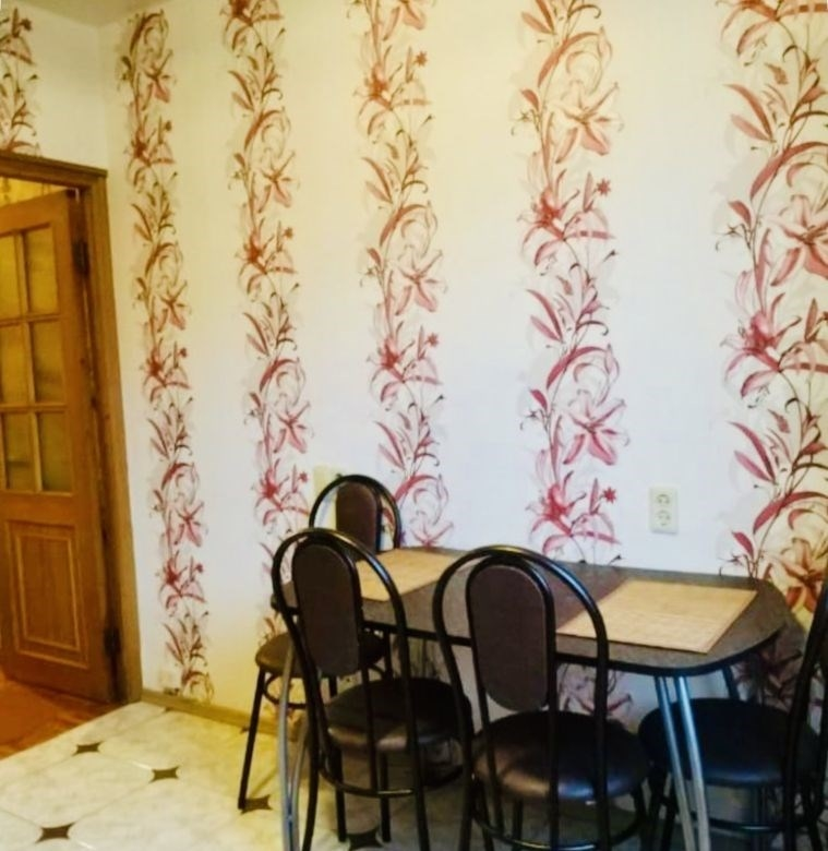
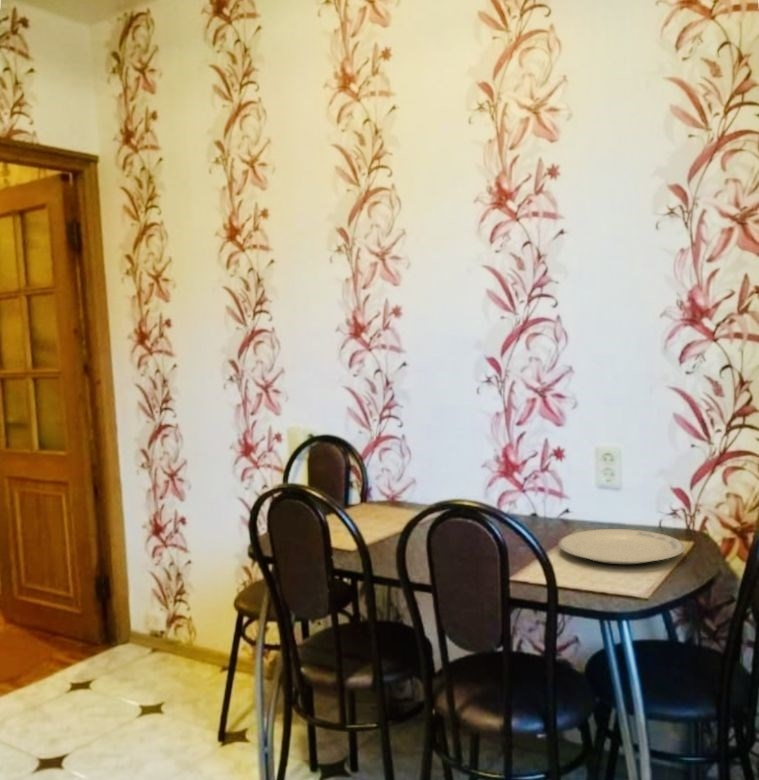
+ chinaware (620, 547)
